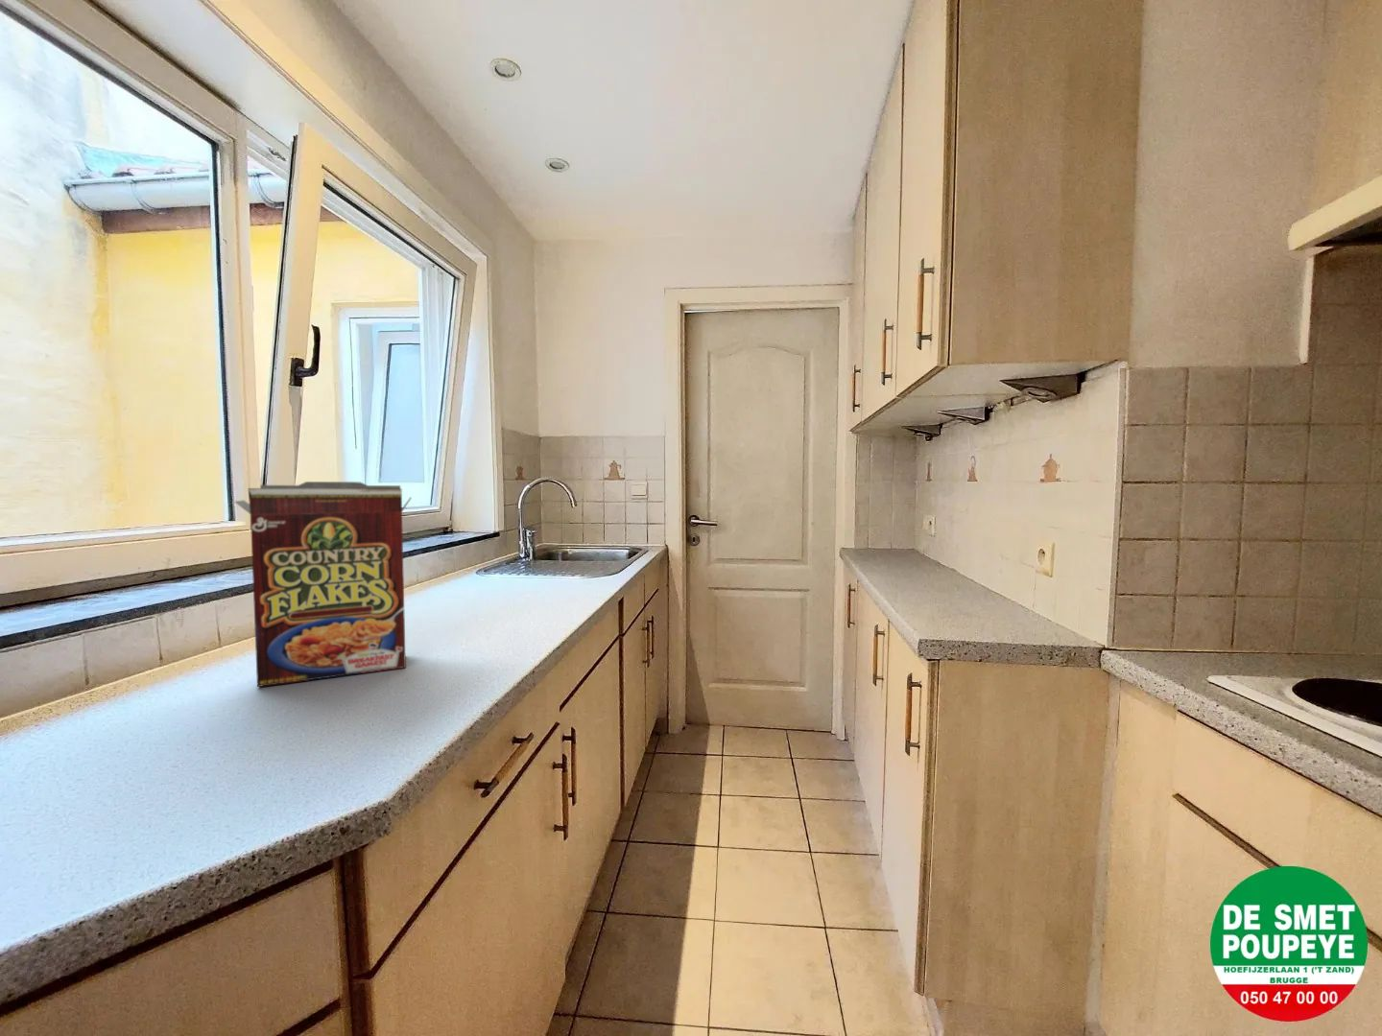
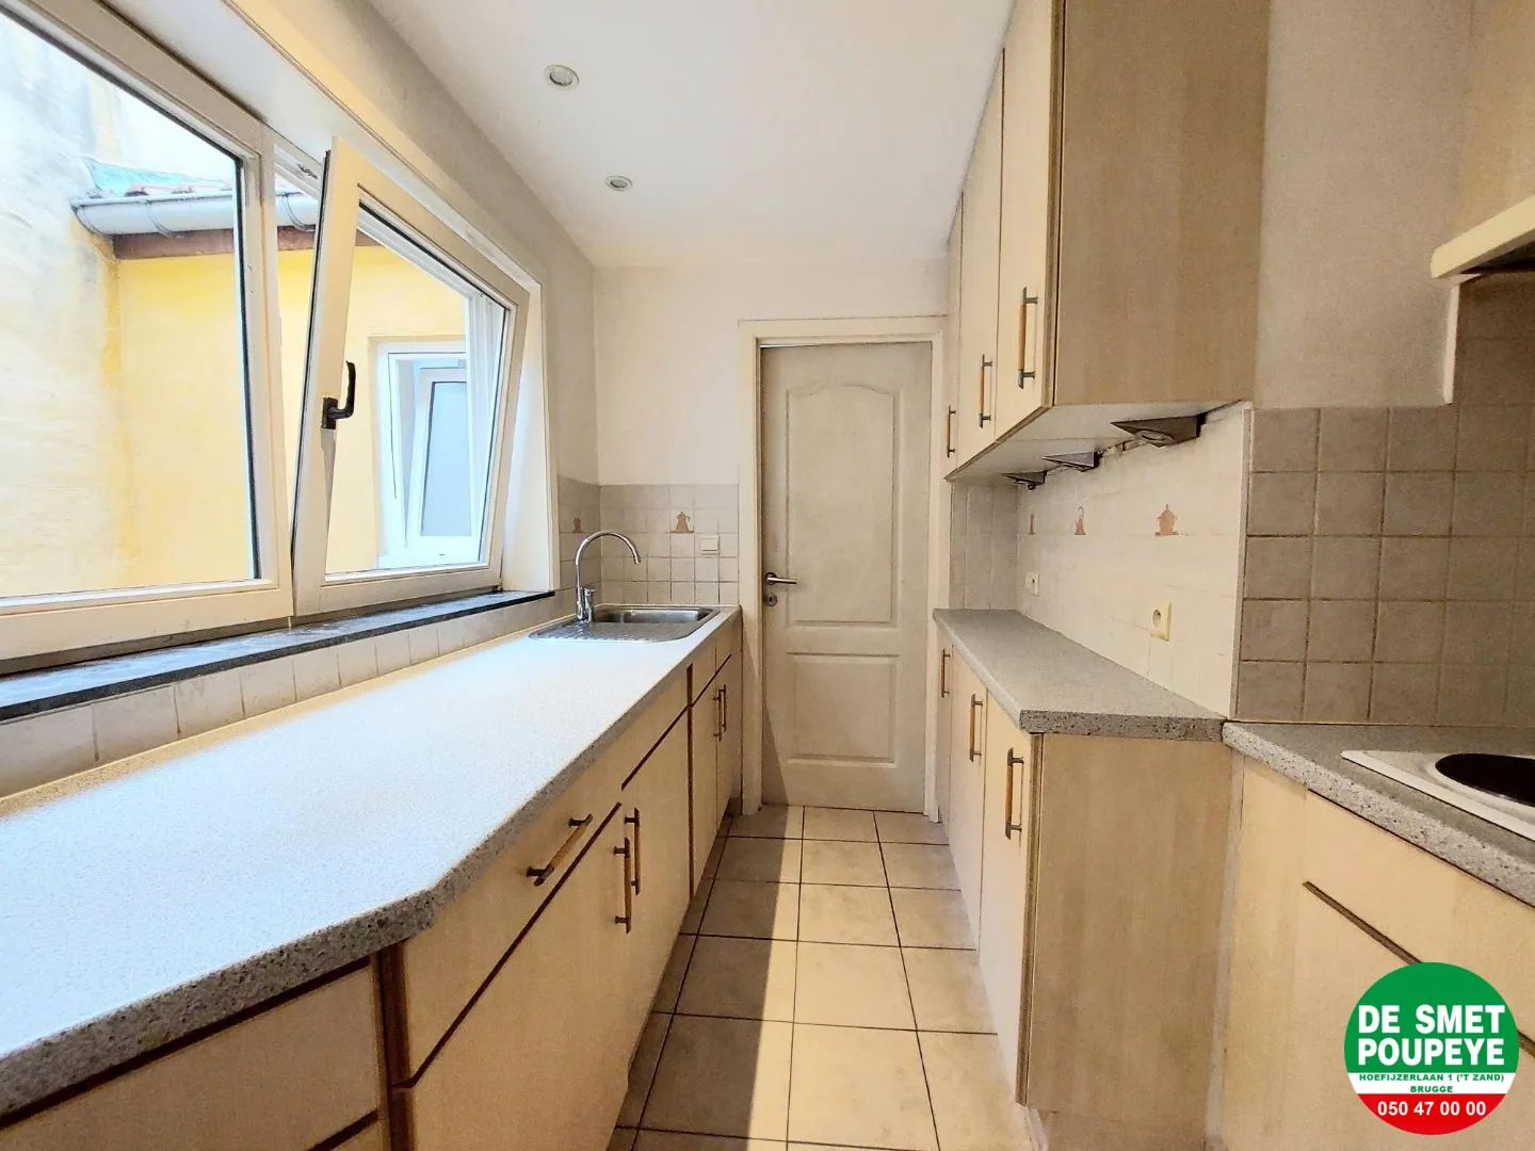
- cereal box (332, 577)
